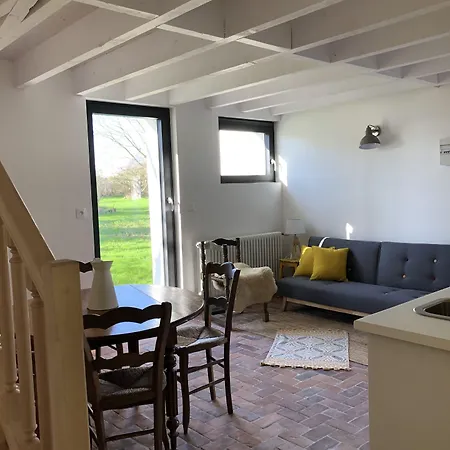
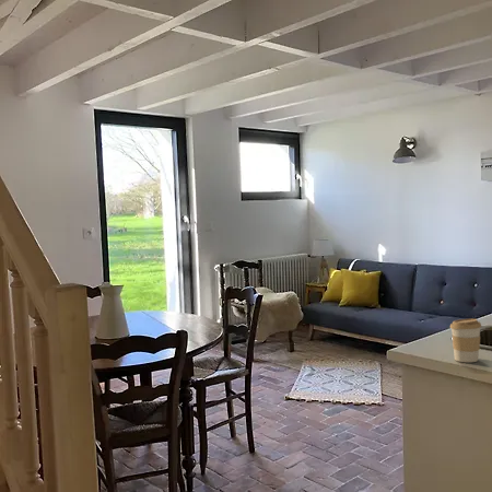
+ coffee cup (466, 339)
